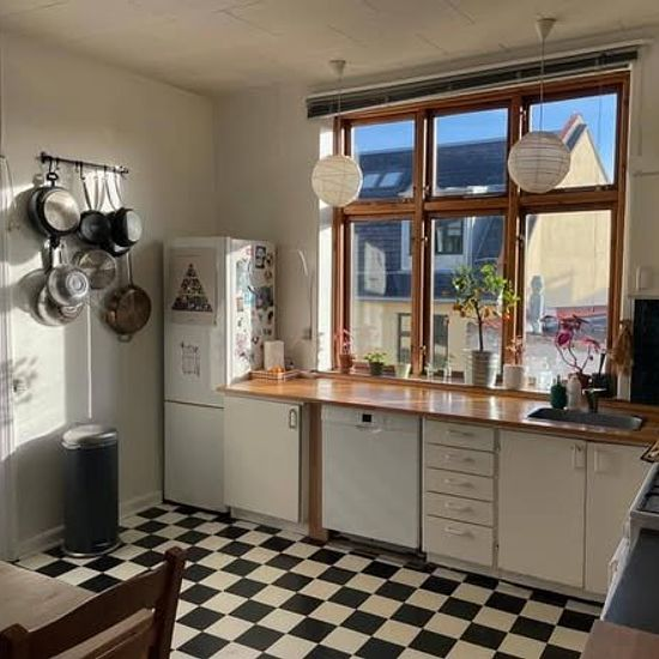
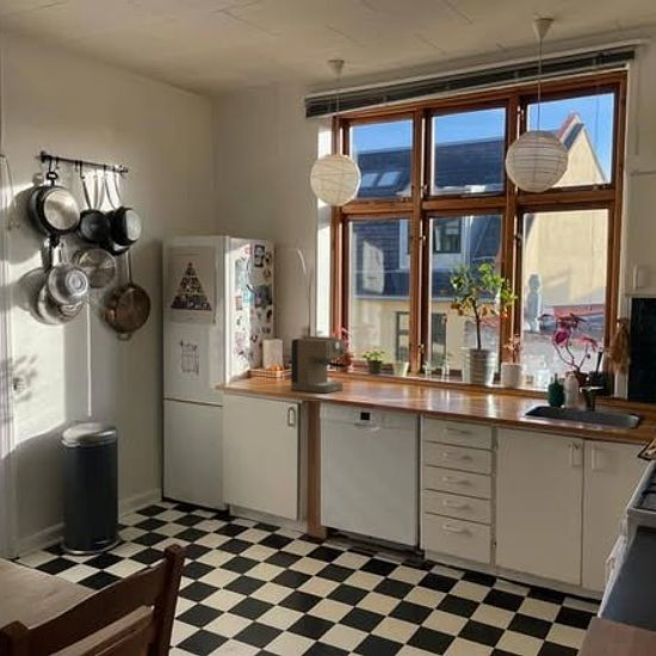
+ coffee maker (322, 363)
